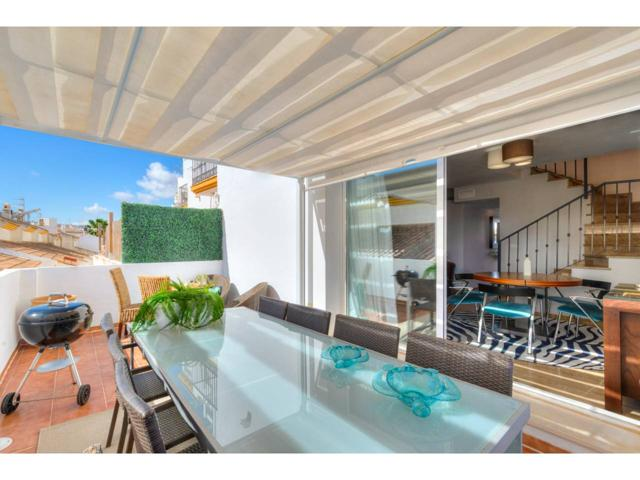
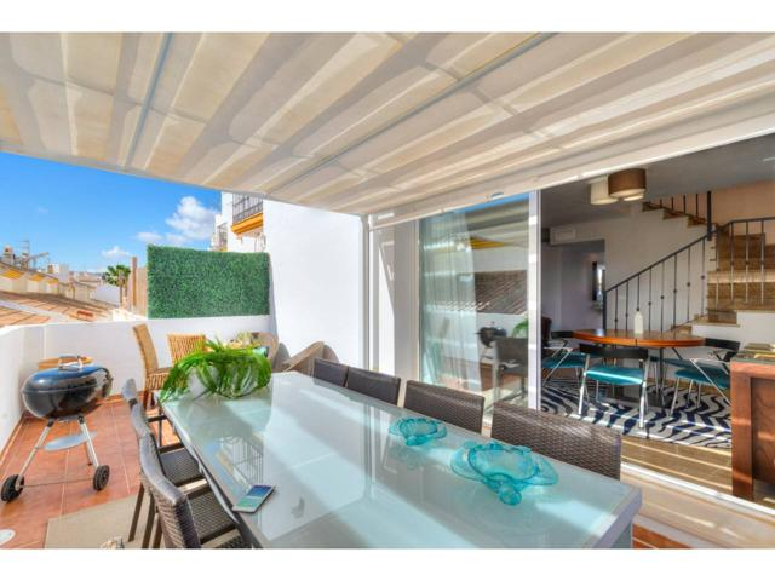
+ smartphone (254, 496)
